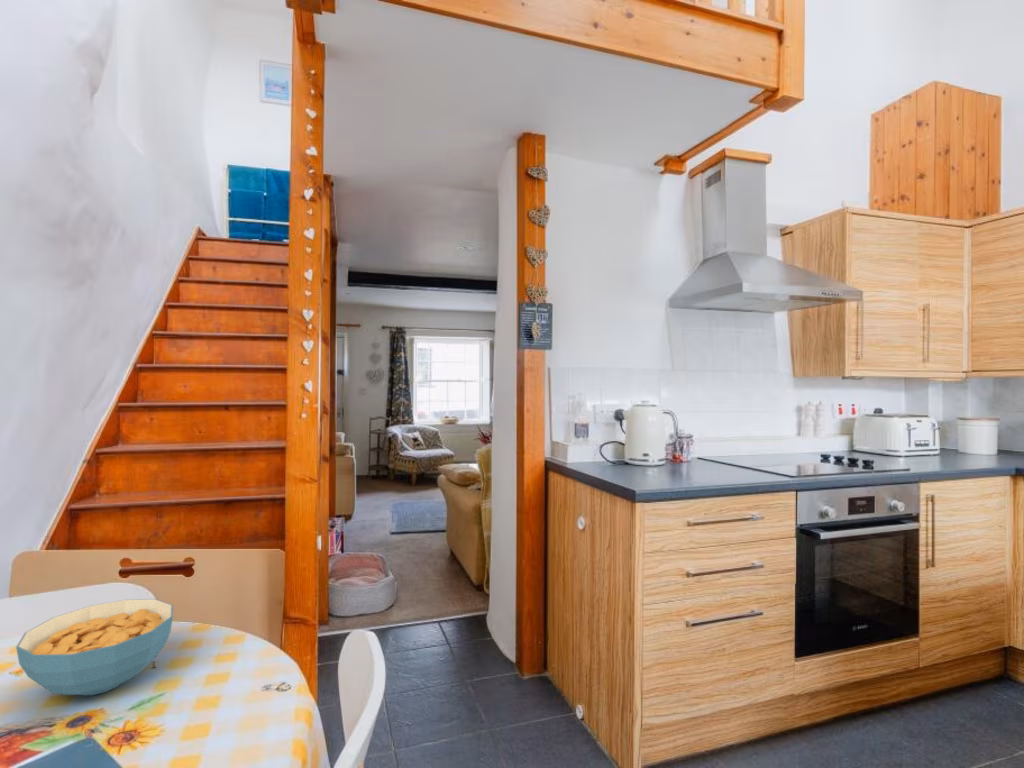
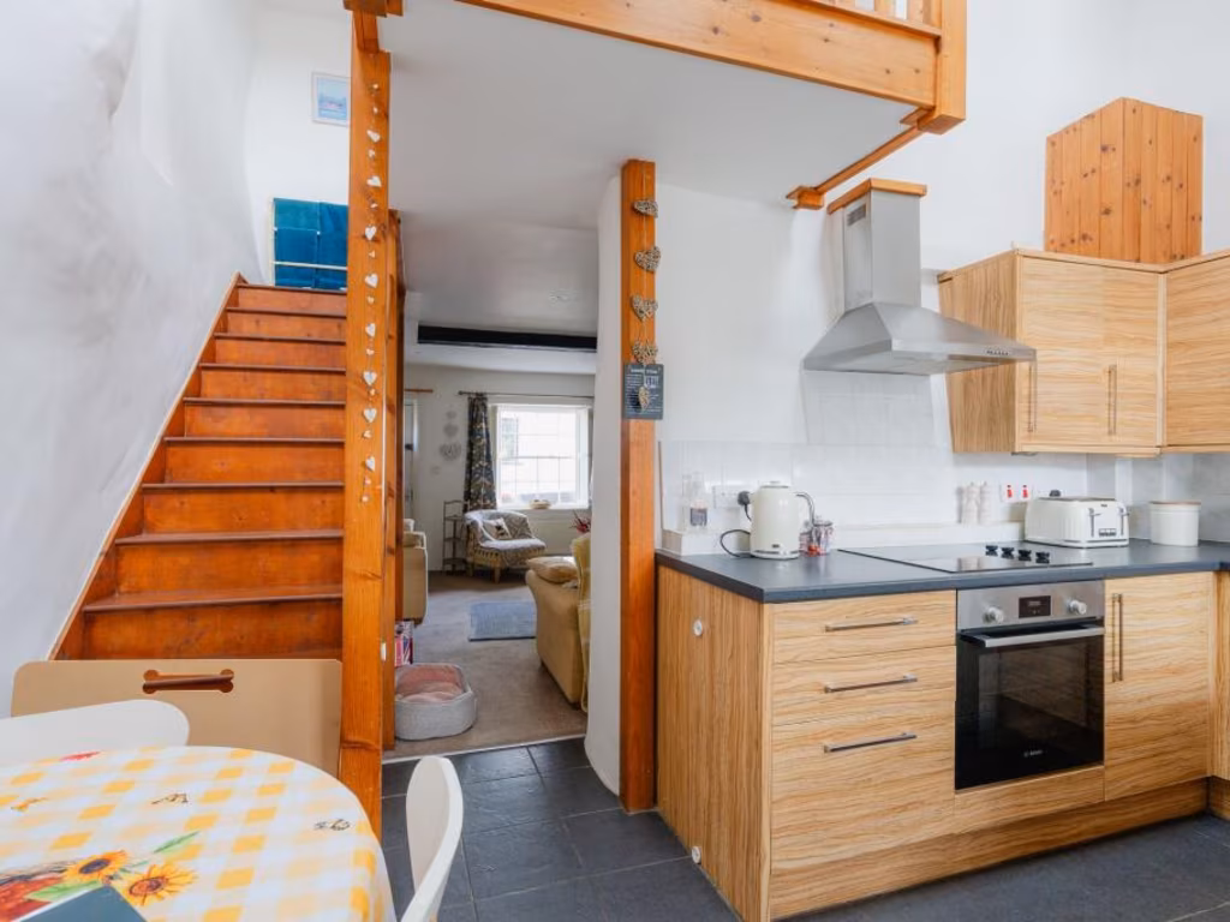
- cereal bowl (101, 654)
